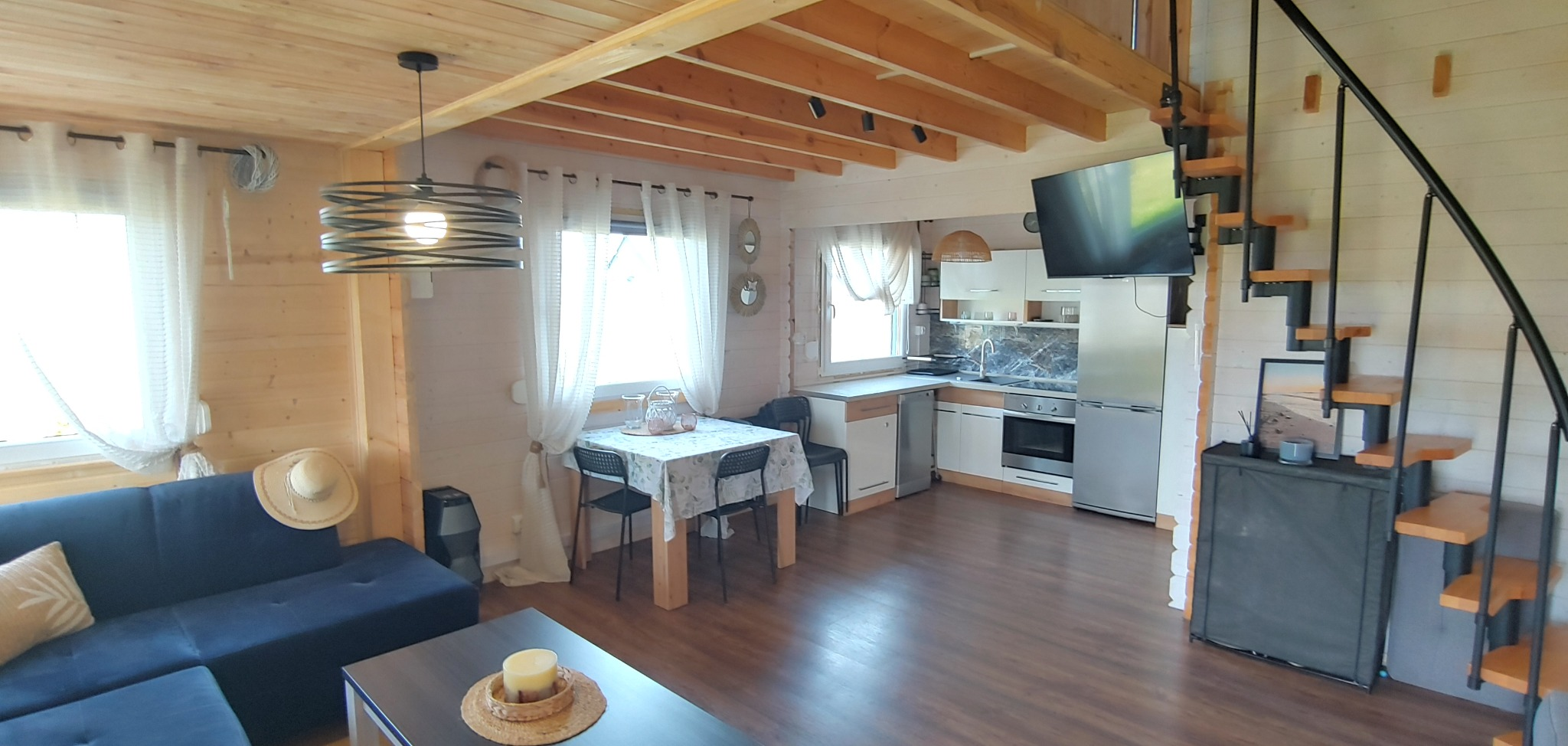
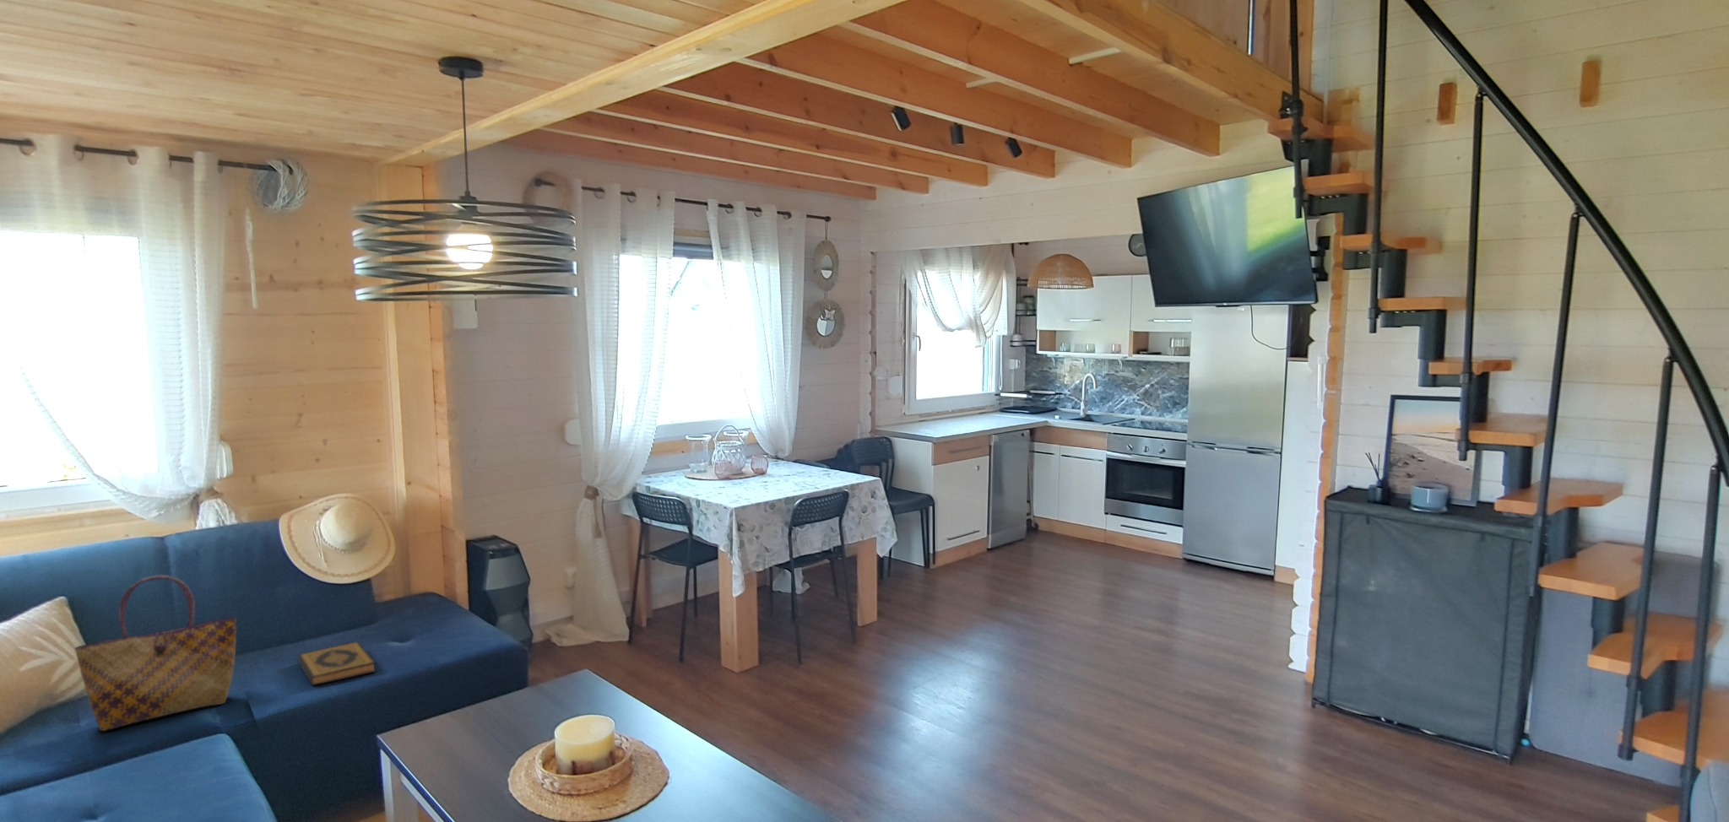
+ tote bag (160, 646)
+ hardback book (336, 662)
